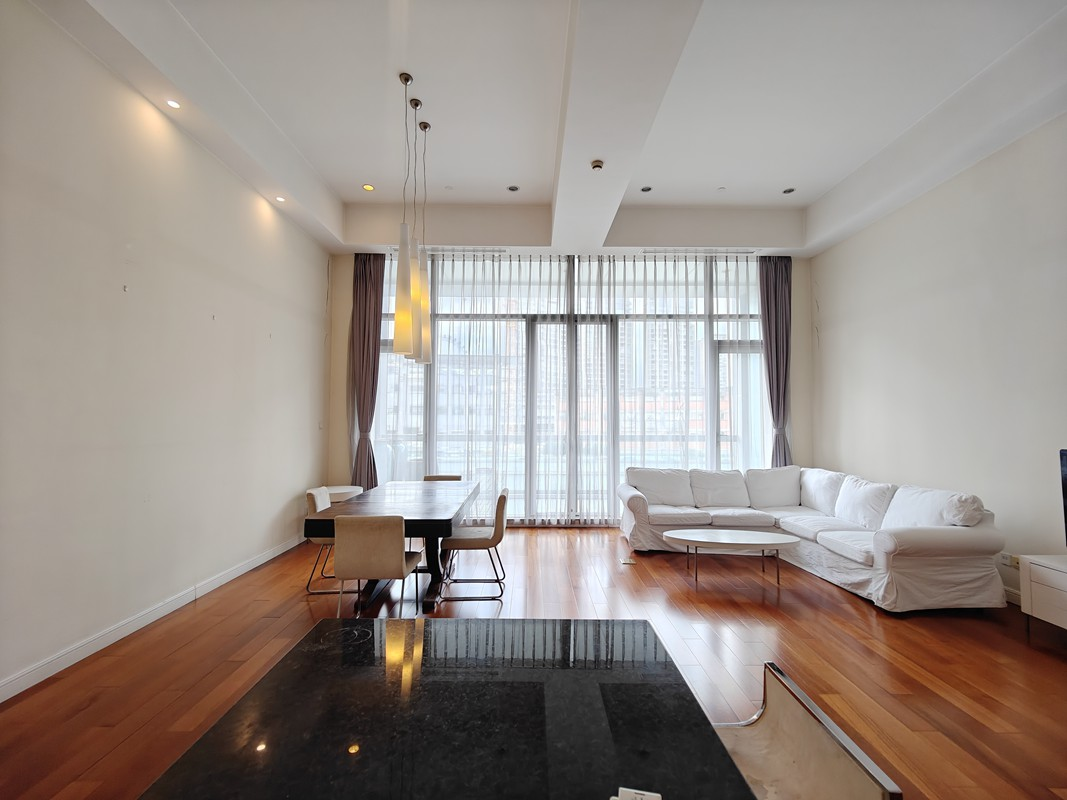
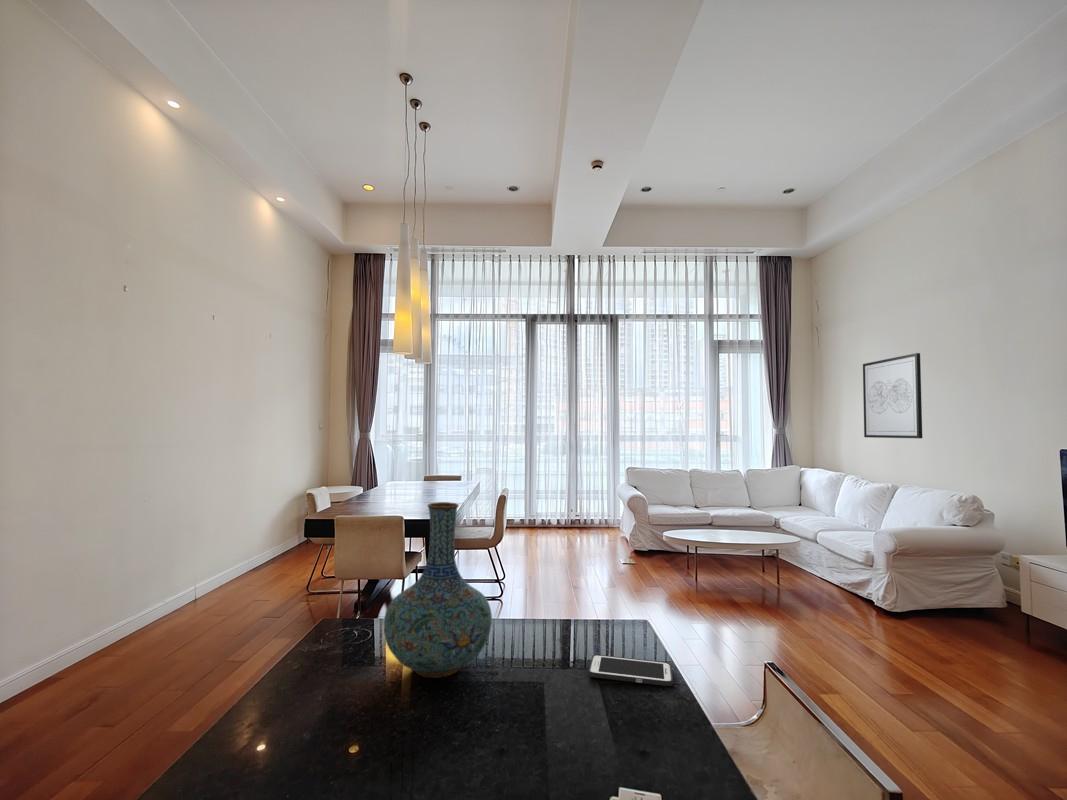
+ cell phone (630, 669)
+ vase (439, 585)
+ wall art (890, 398)
